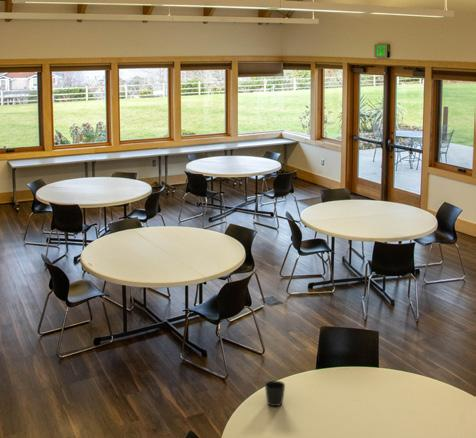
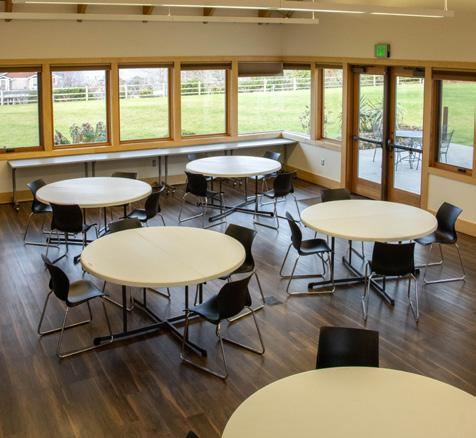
- cup (274, 392)
